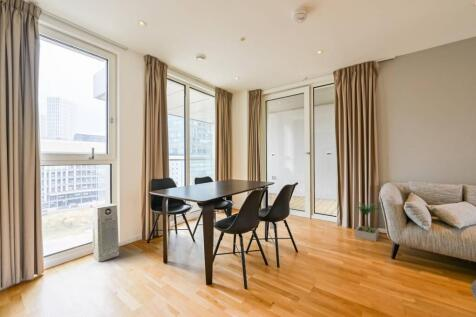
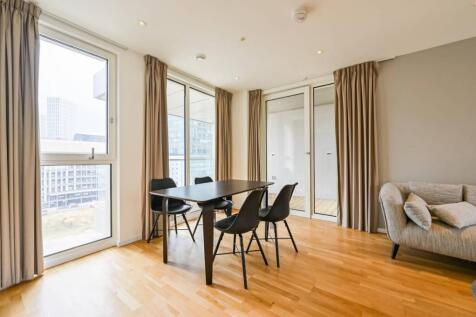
- air purifier (104, 229)
- potted plant (367, 219)
